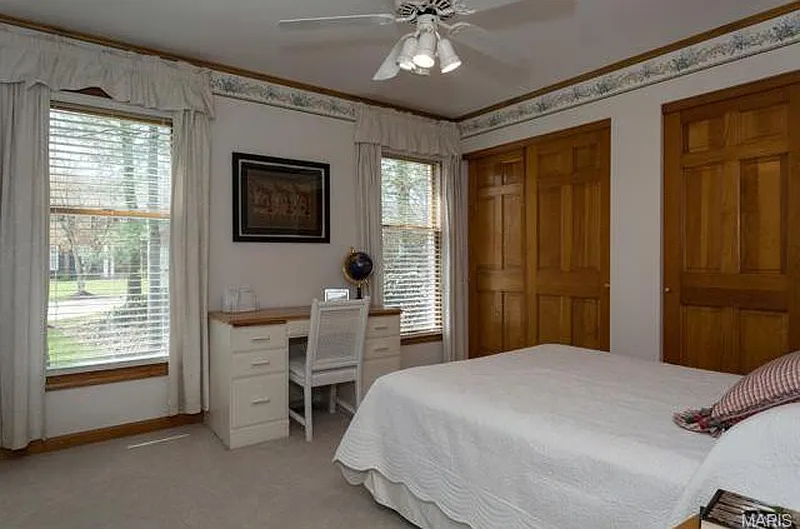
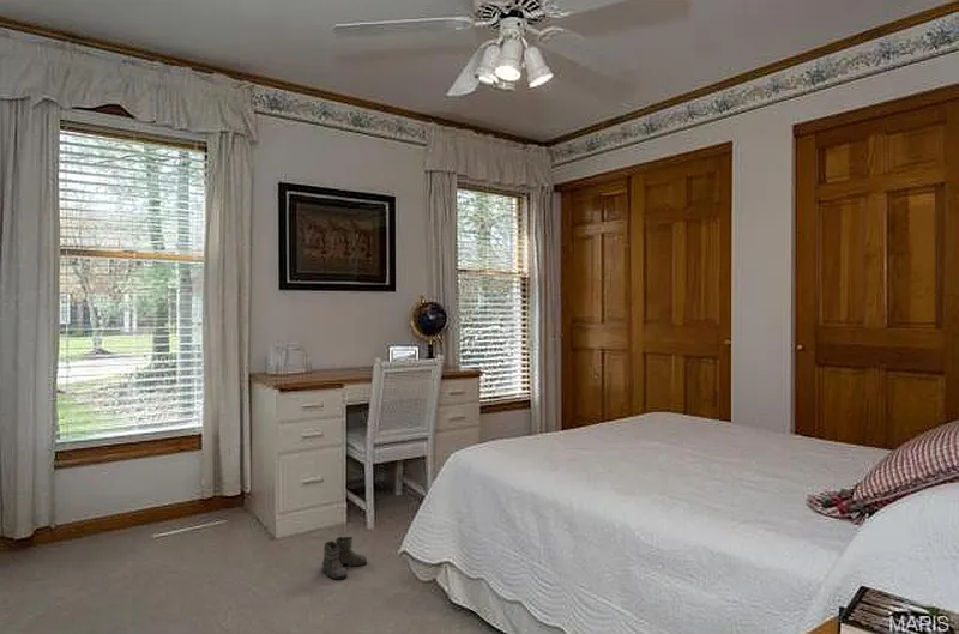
+ boots (342, 555)
